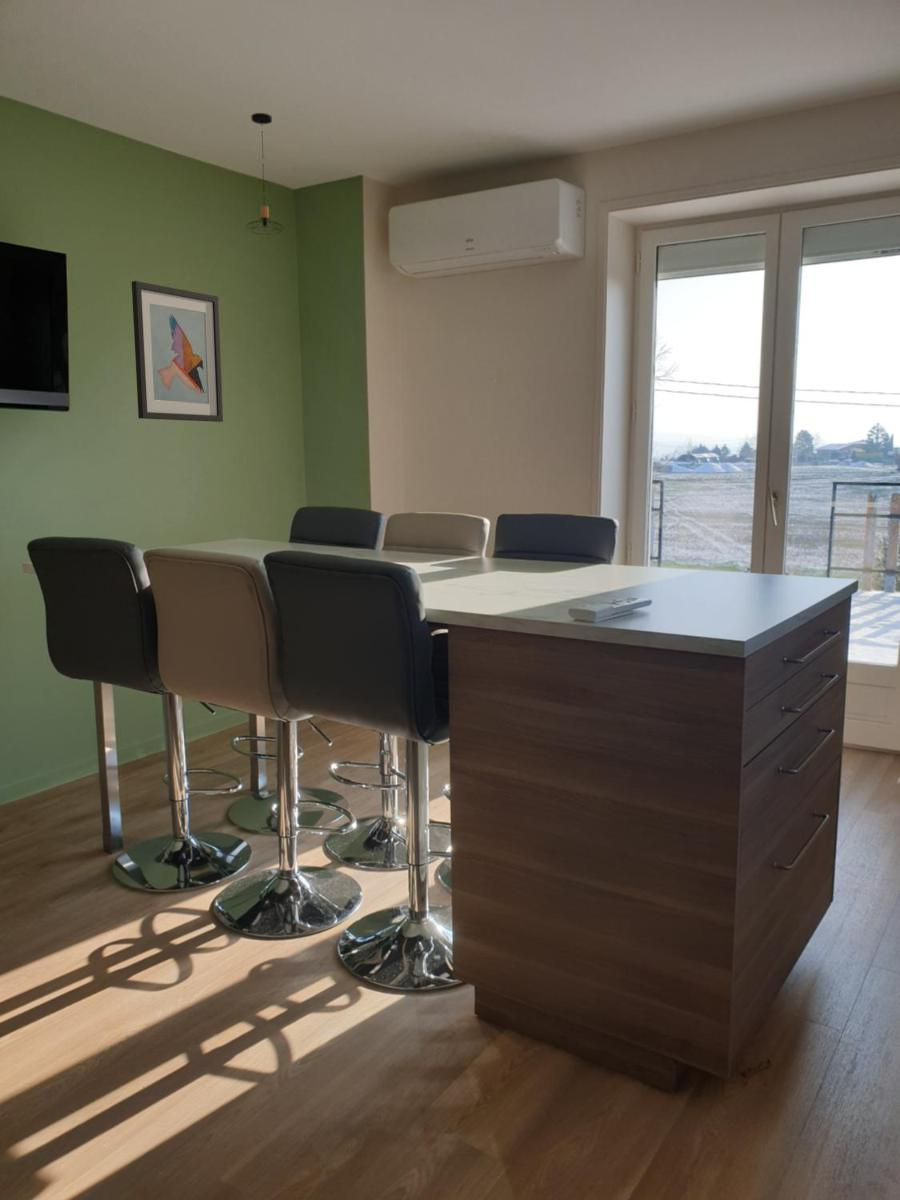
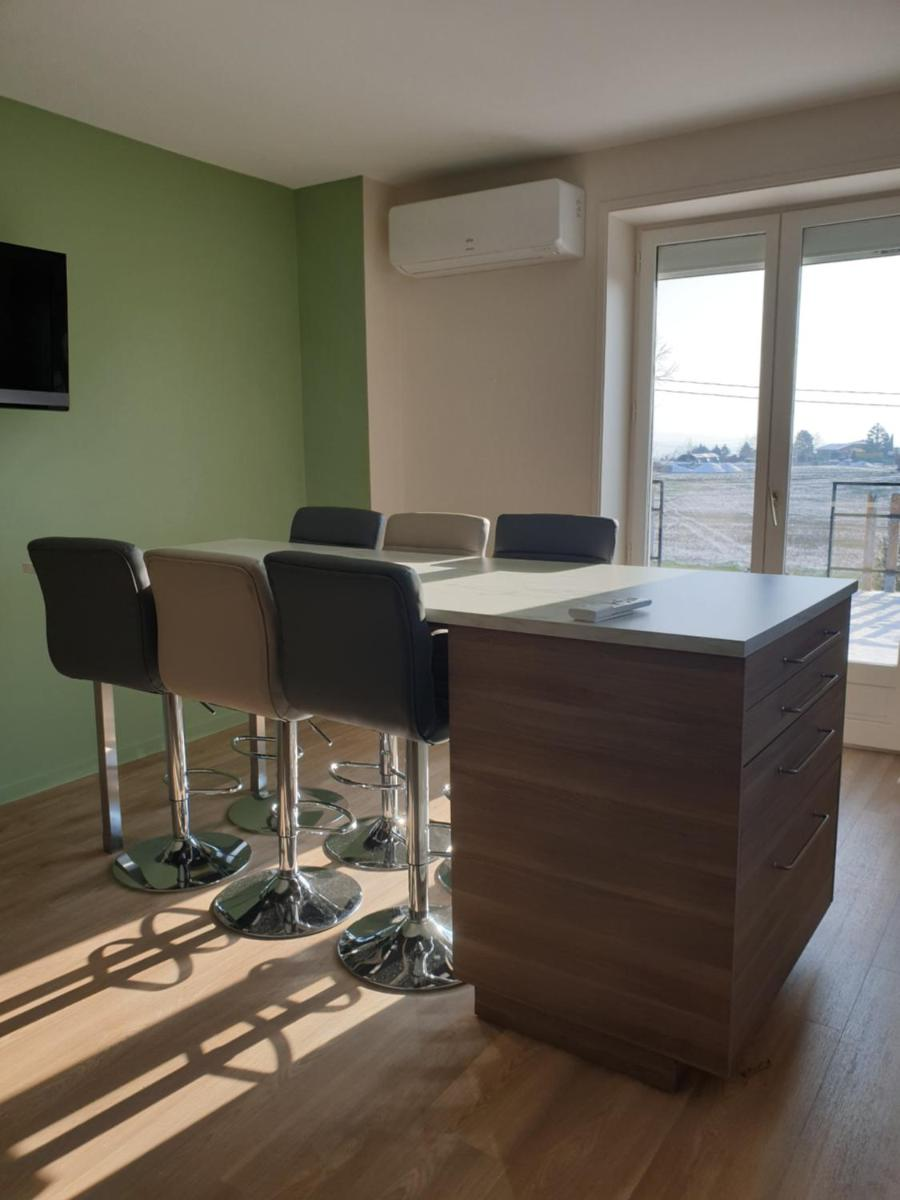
- pendant light (263, 178)
- wall art (179, 355)
